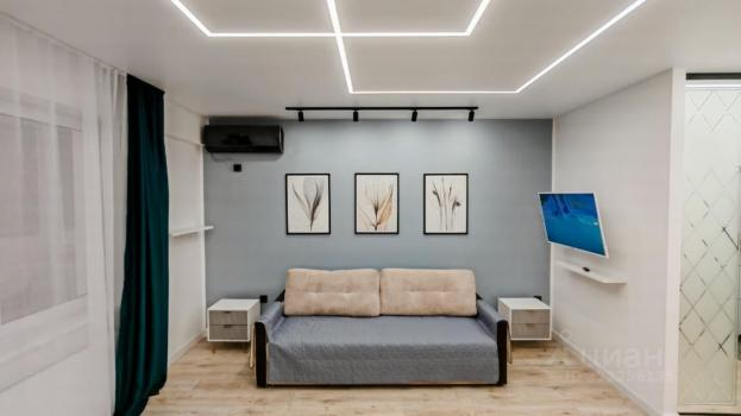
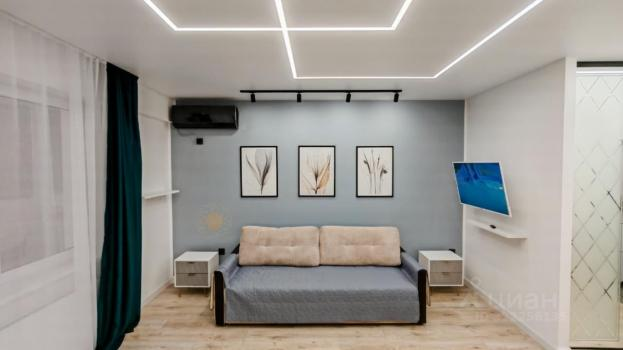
+ decorative wall piece (213, 220)
